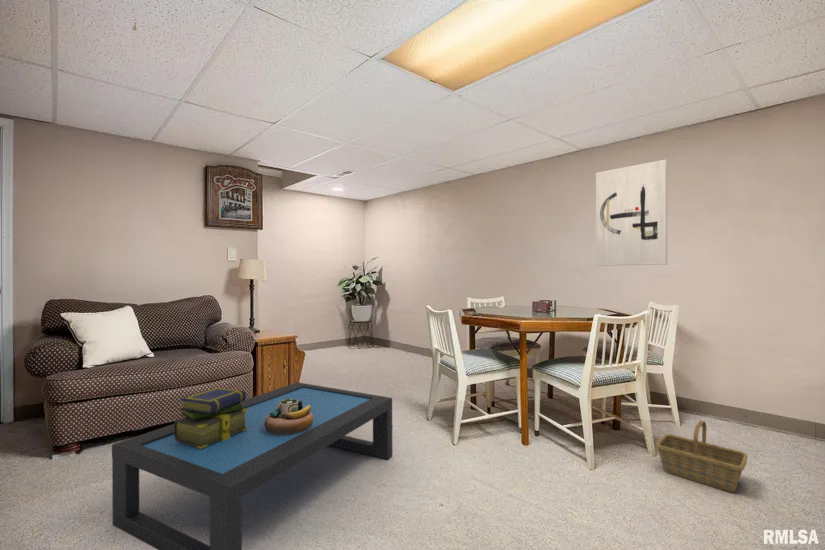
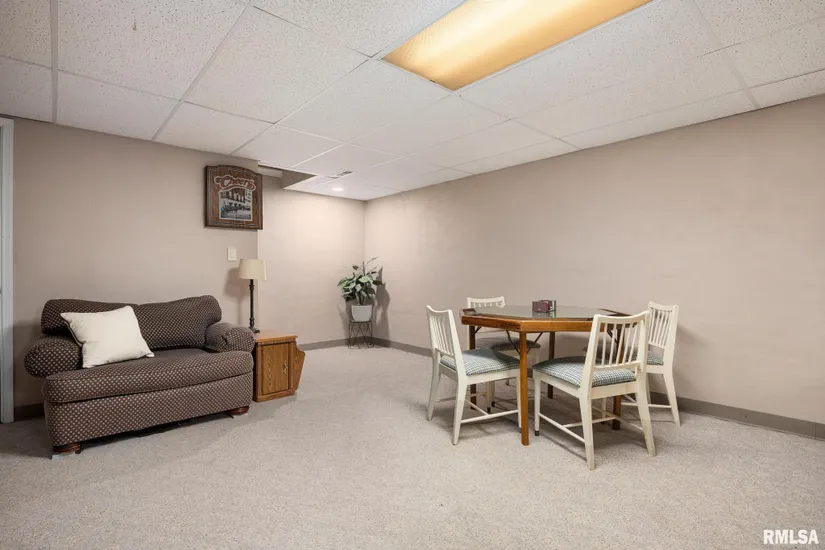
- wall art (629, 216)
- decorative bowl (289, 409)
- basket (700, 449)
- coffee table (274, 451)
- stack of books (212, 411)
